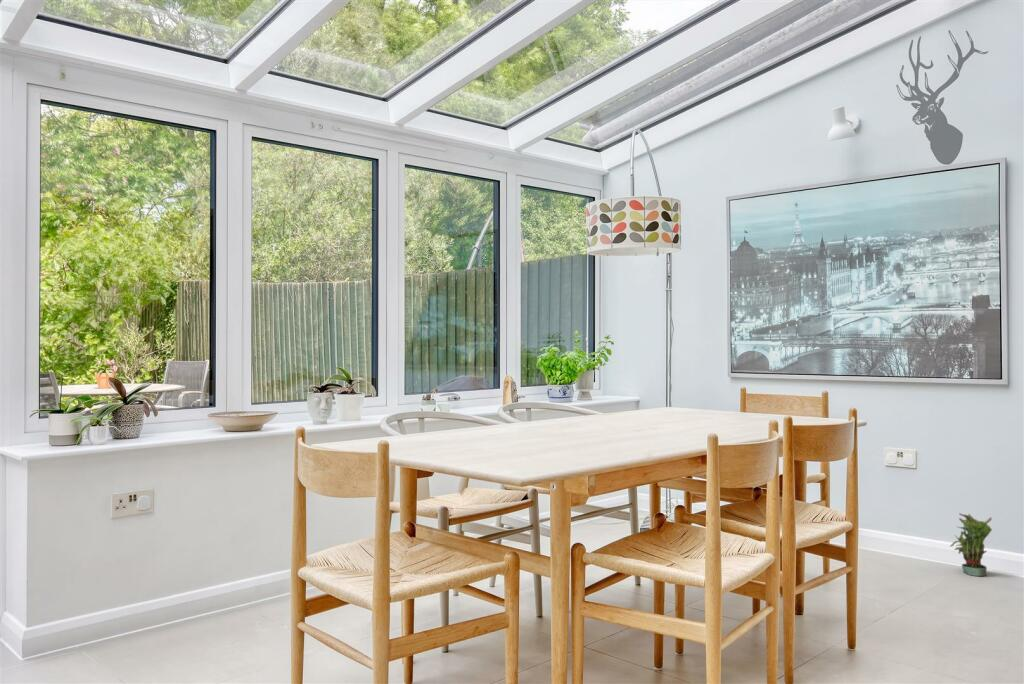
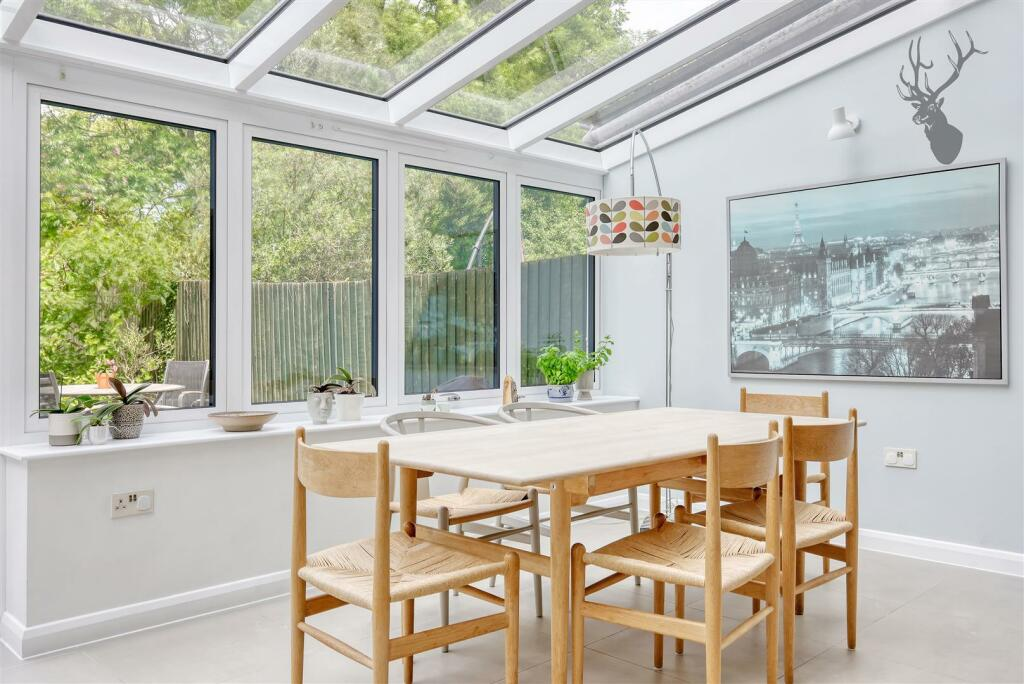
- potted plant (969, 542)
